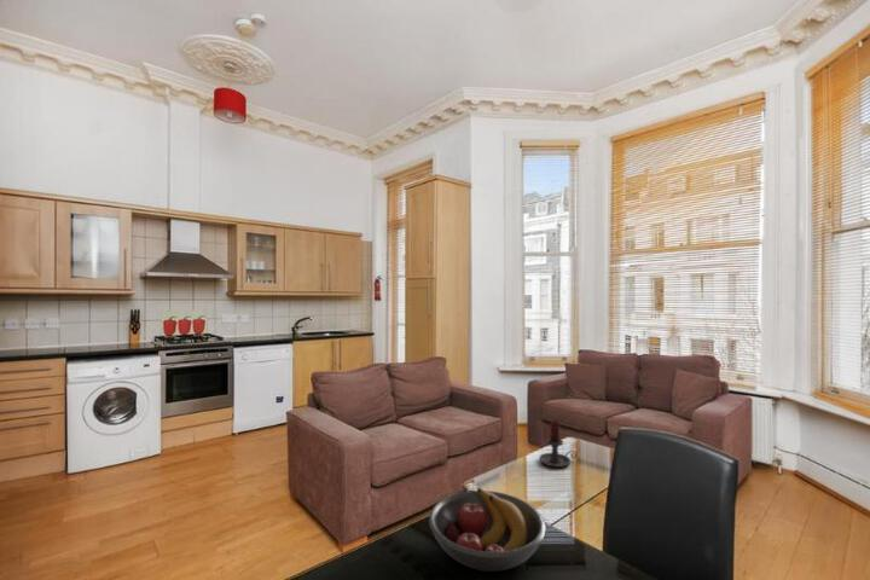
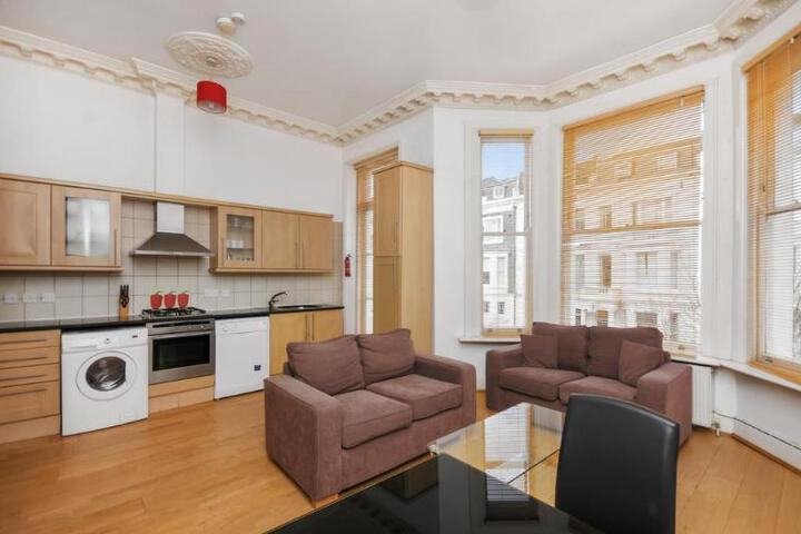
- candle holder (558, 440)
- fruit bowl (486, 529)
